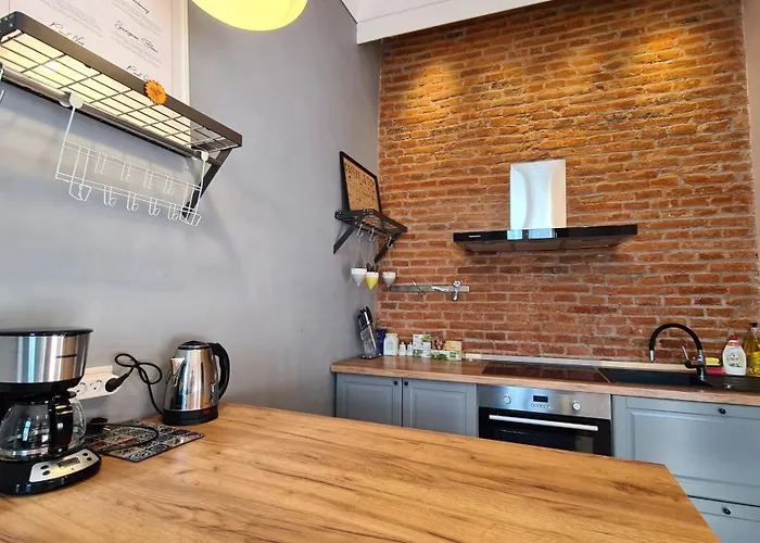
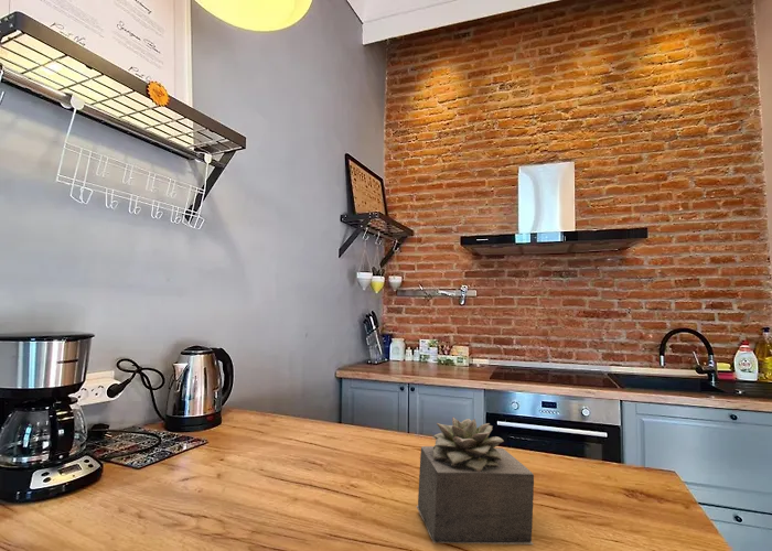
+ succulent plant (471, 471)
